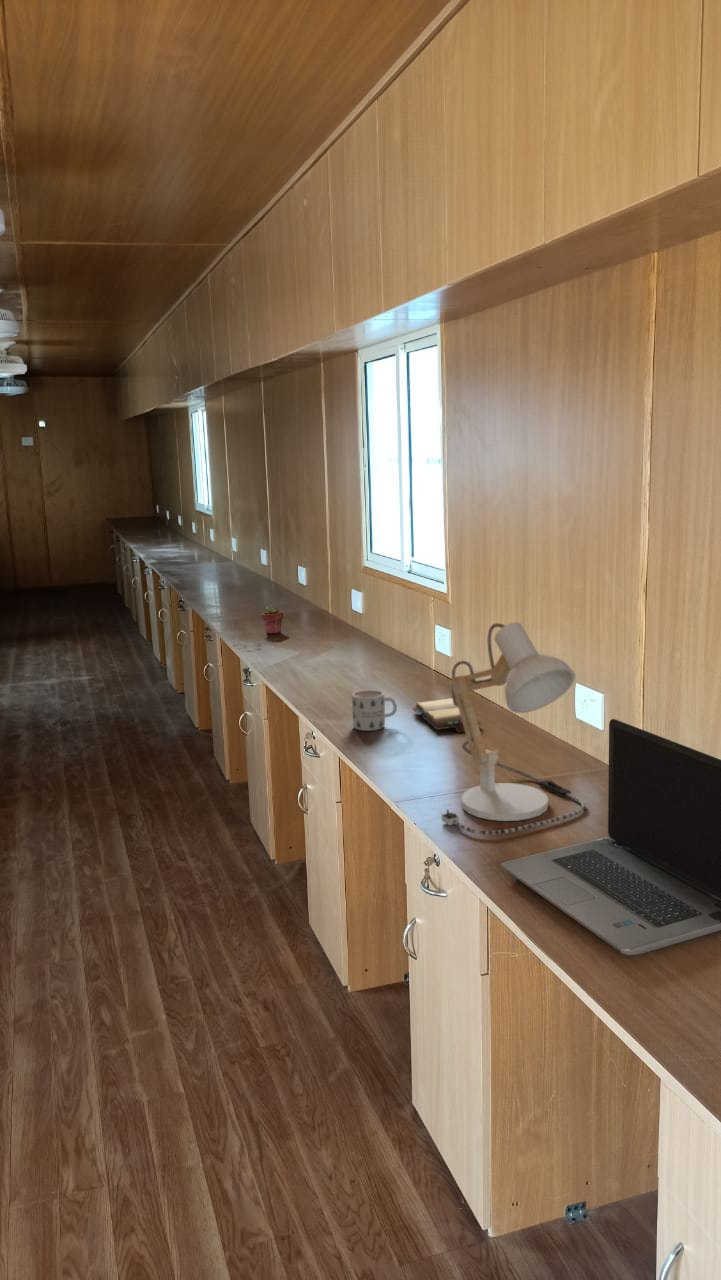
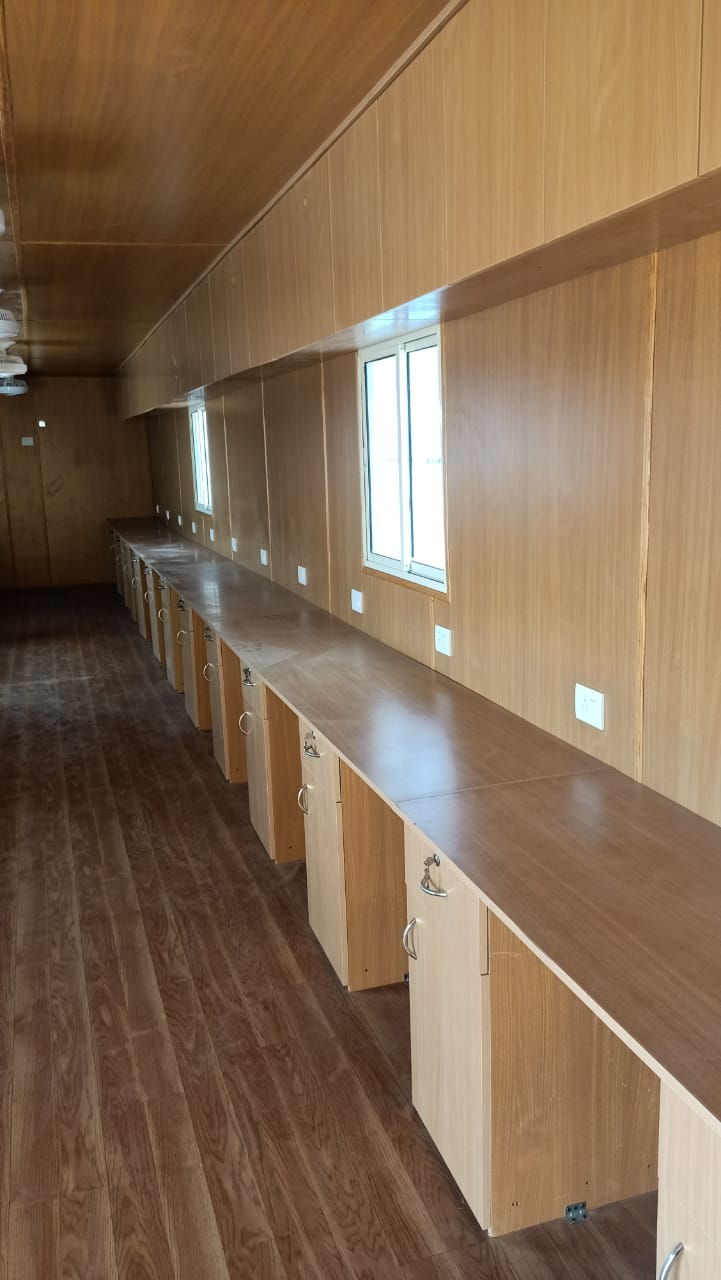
- mug (374, 709)
- hardback book (444, 713)
- desk lamp (509, 708)
- laptop computer (618, 827)
- potted succulent (272, 618)
